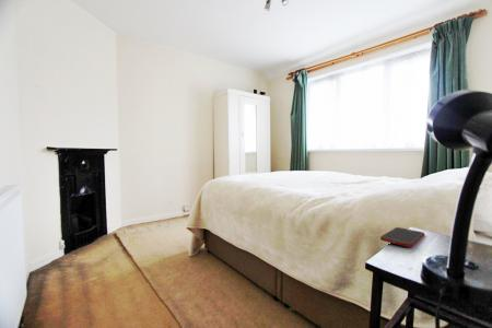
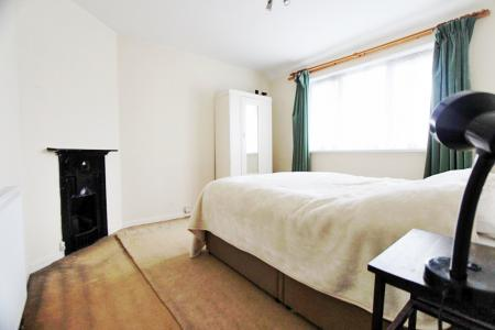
- cell phone (402, 236)
